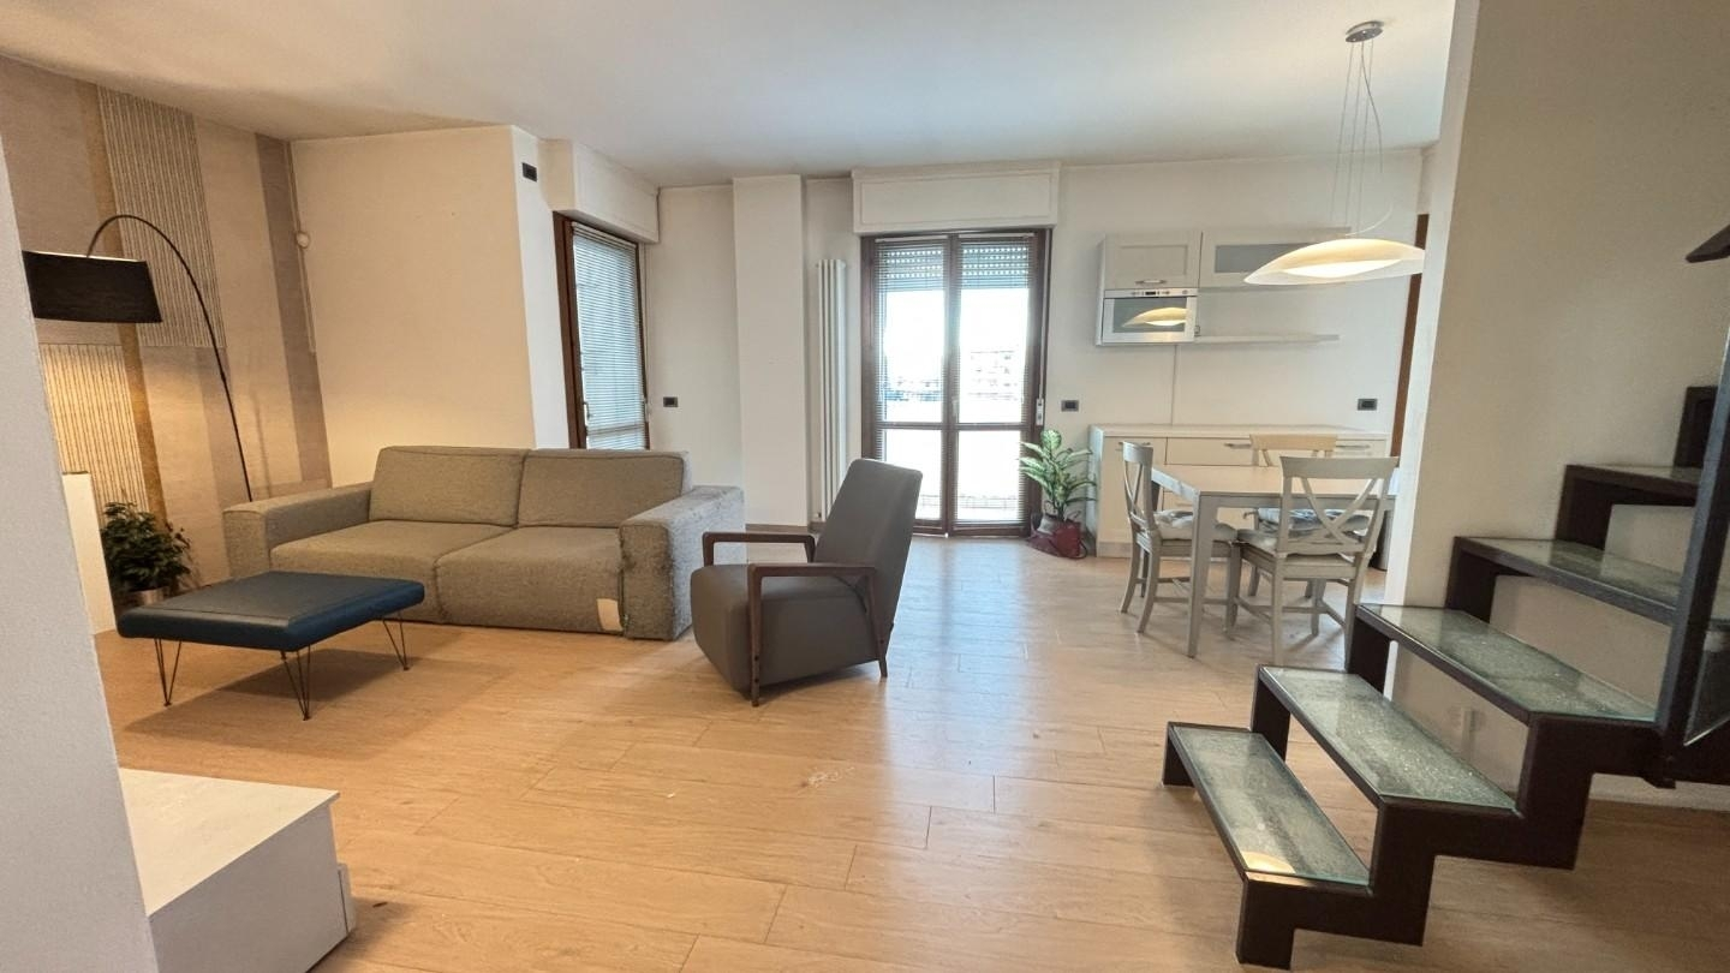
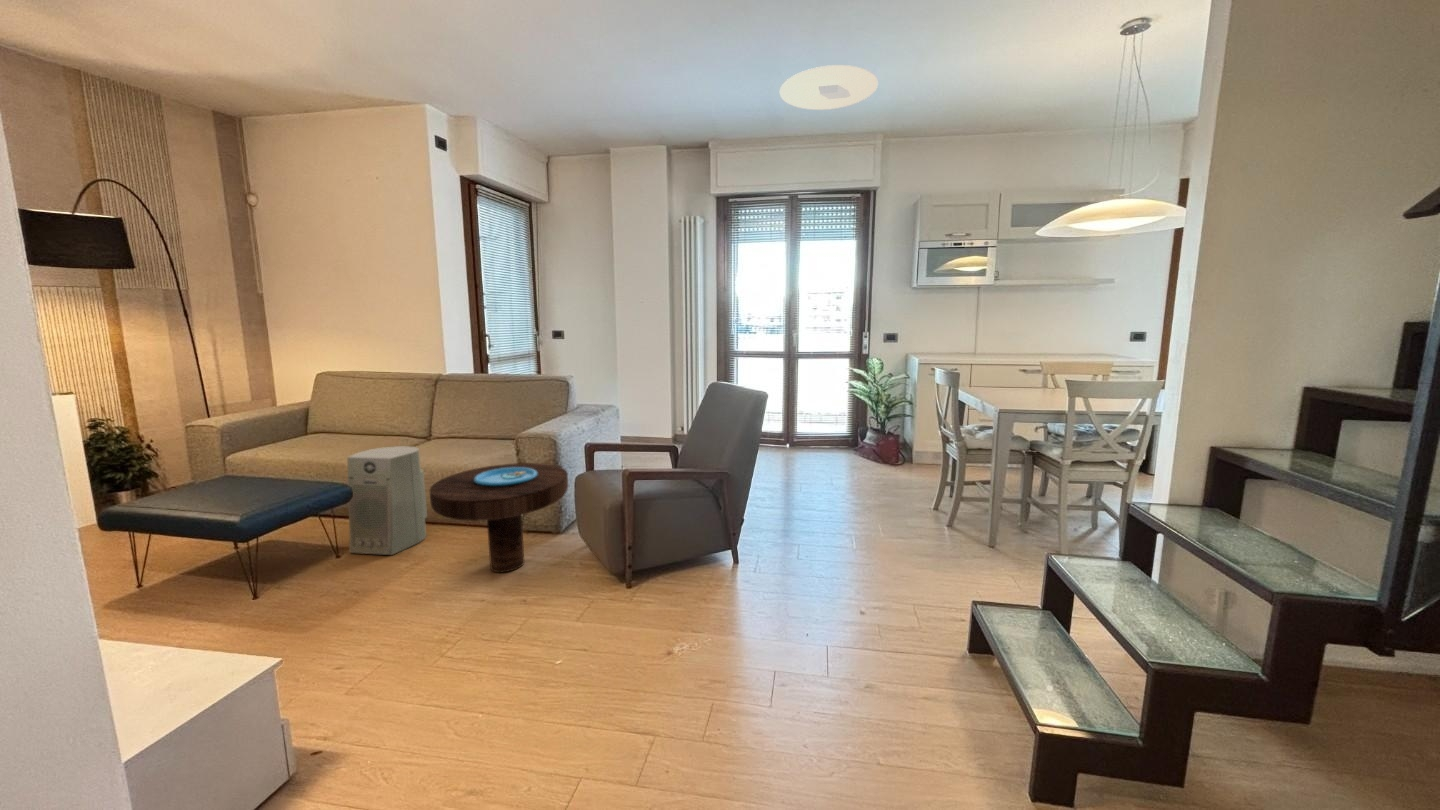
+ ceiling light (828, 84)
+ side table (504, 520)
+ fan (391, 496)
